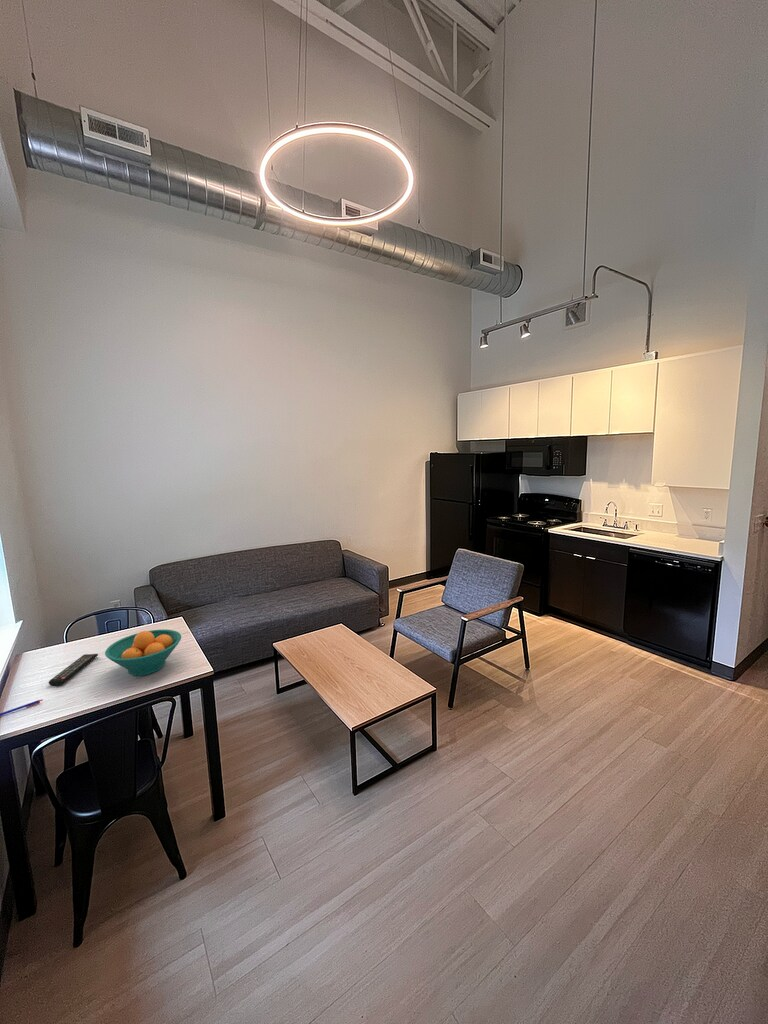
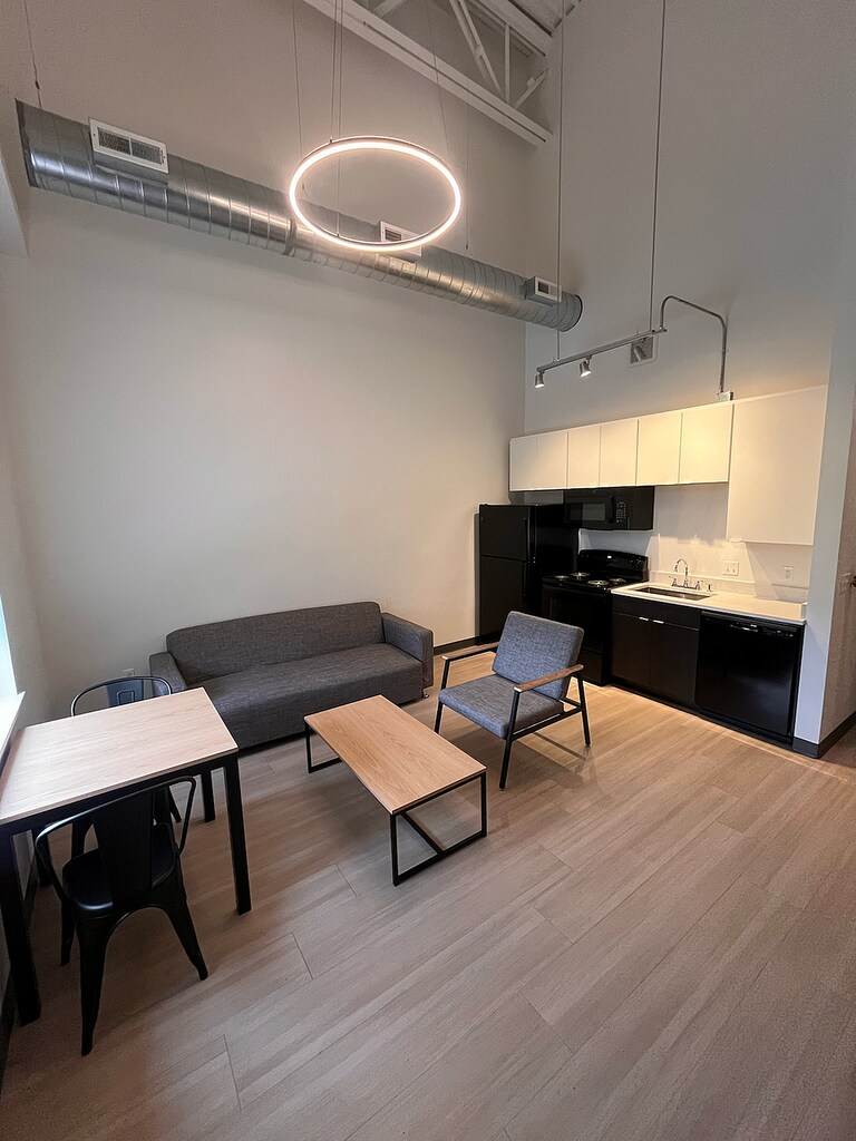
- fruit bowl (145, 650)
- remote control (75, 668)
- pen (17, 708)
